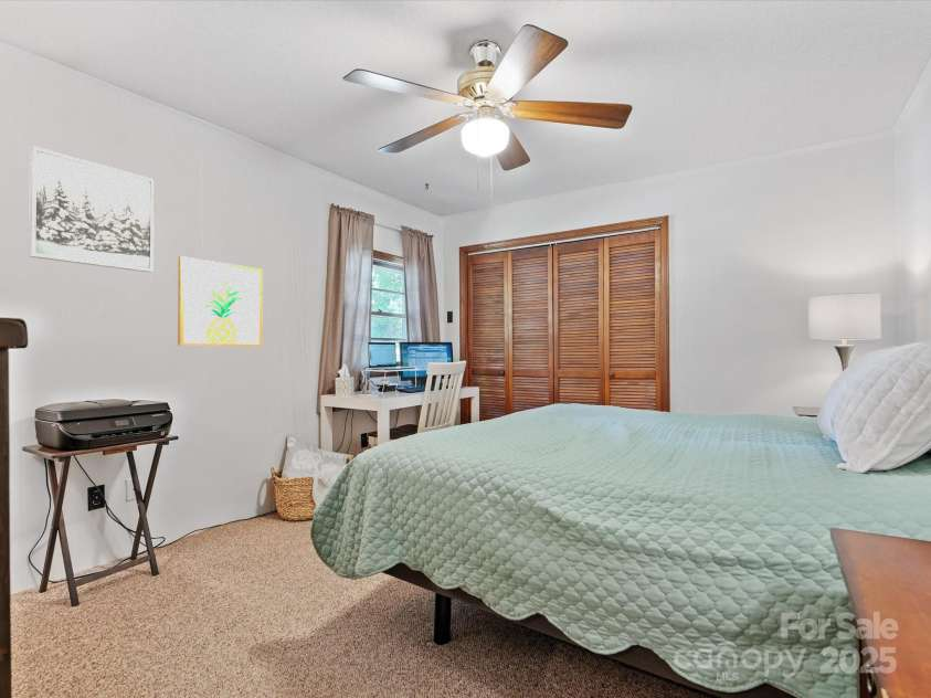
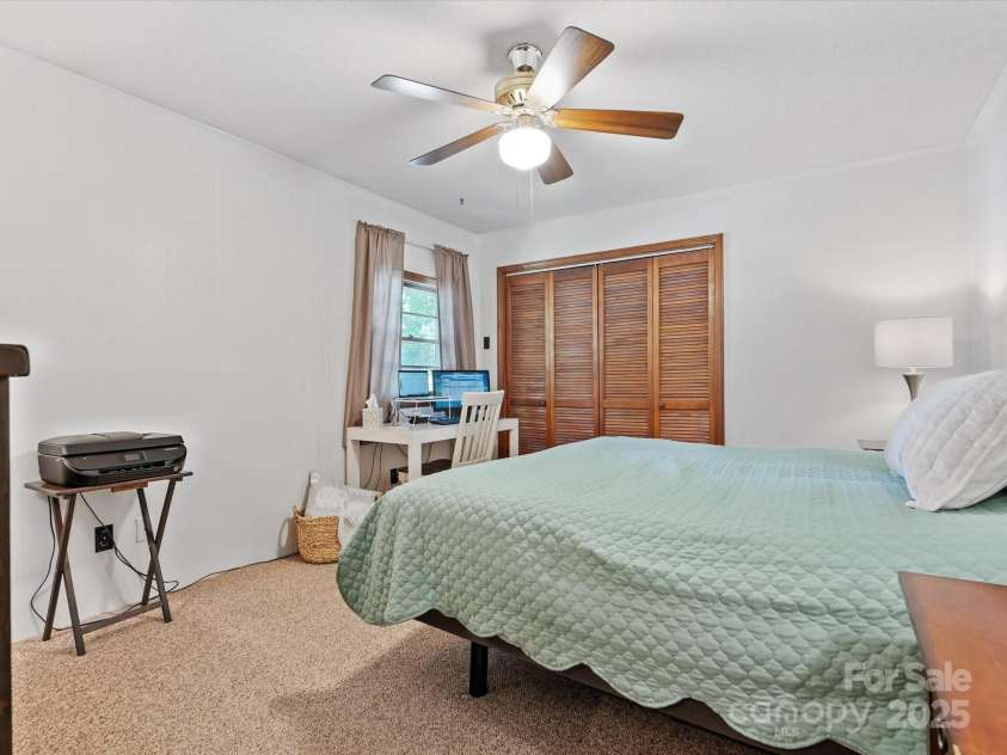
- wall art (96, 214)
- wall art (222, 304)
